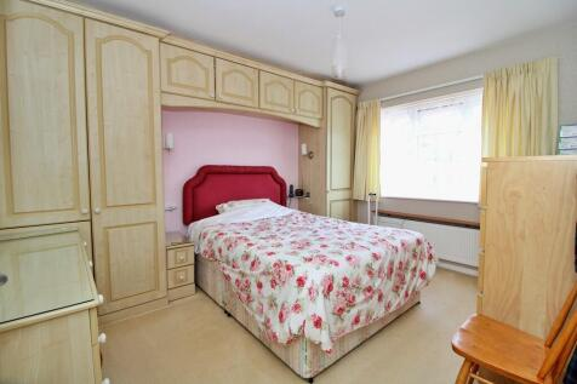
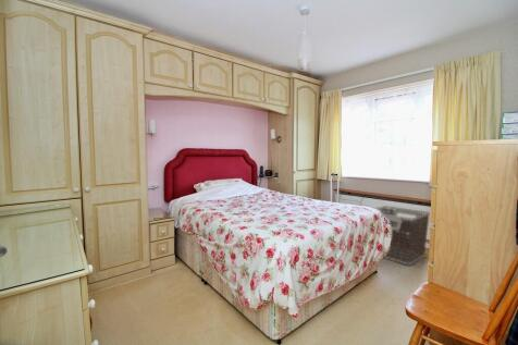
+ clothes hamper (397, 232)
